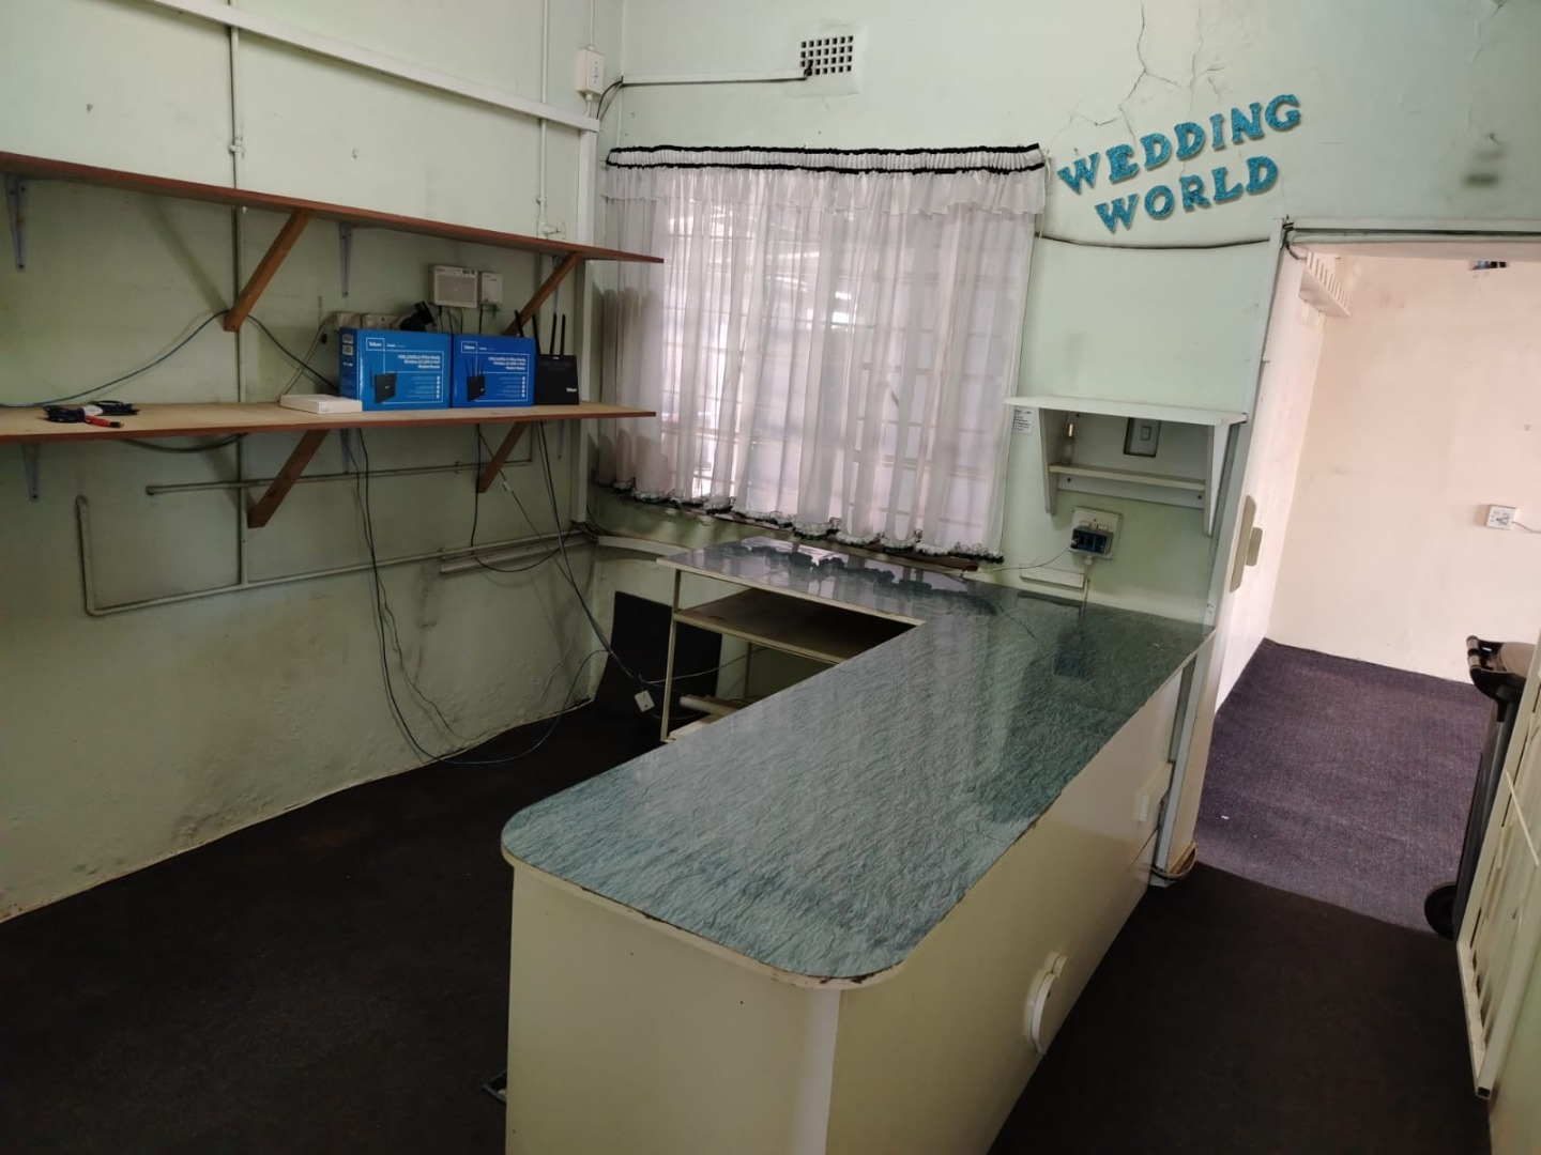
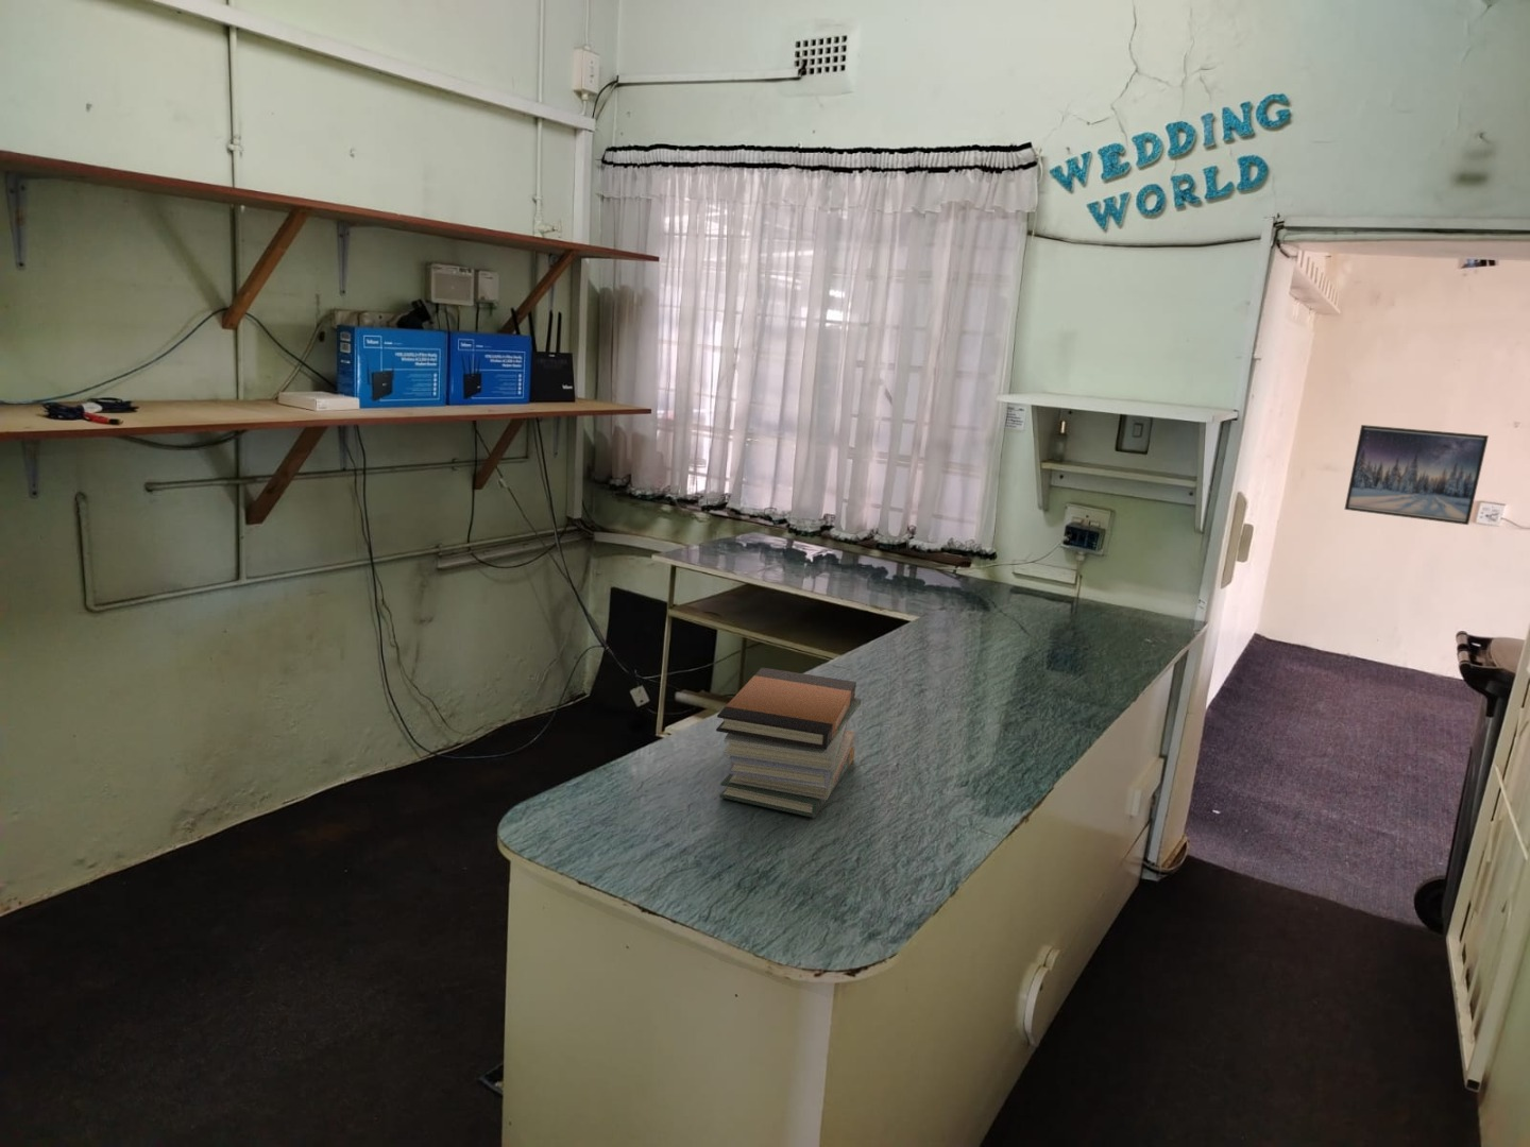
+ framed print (1413, 473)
+ book stack (790, 739)
